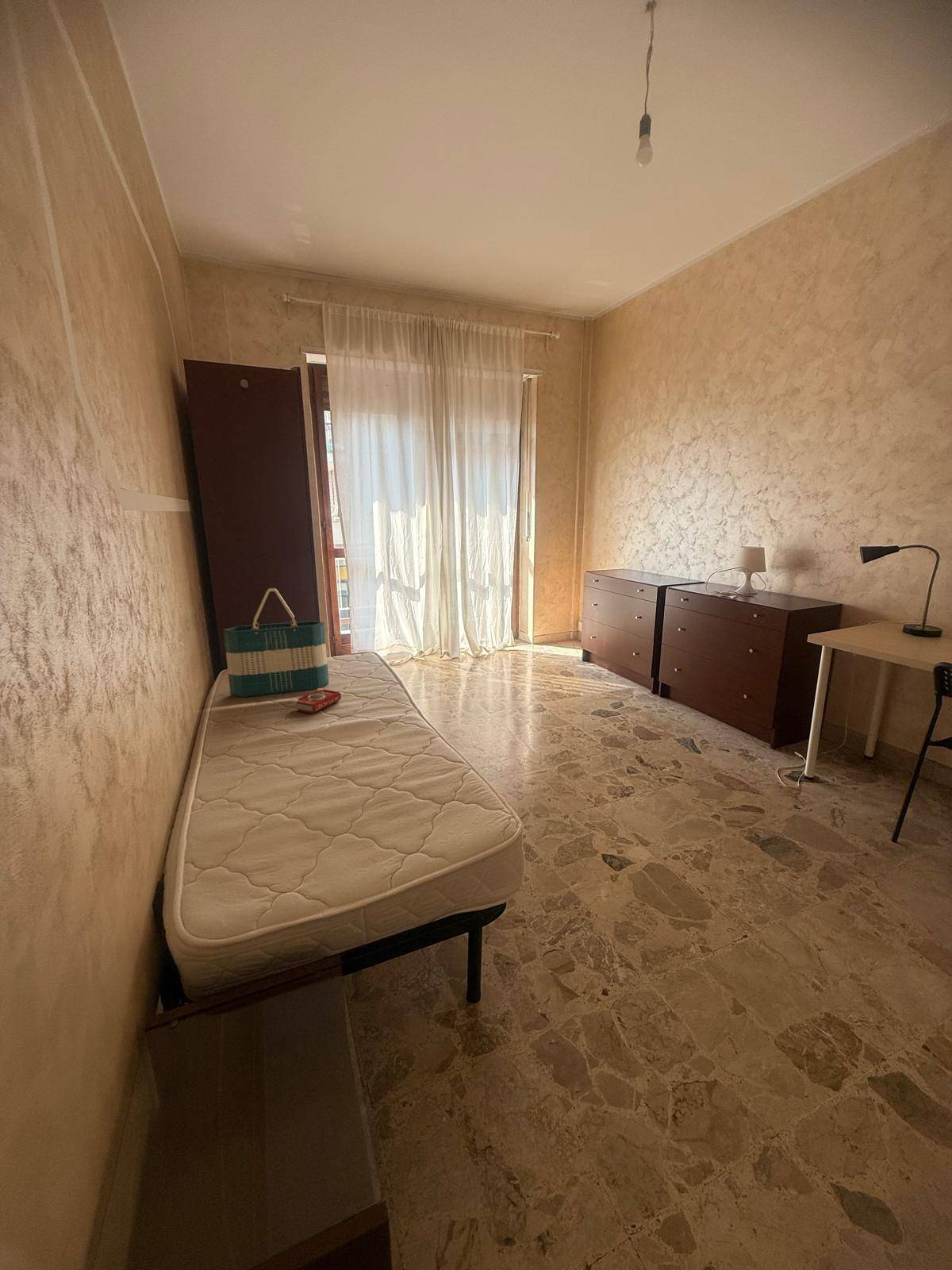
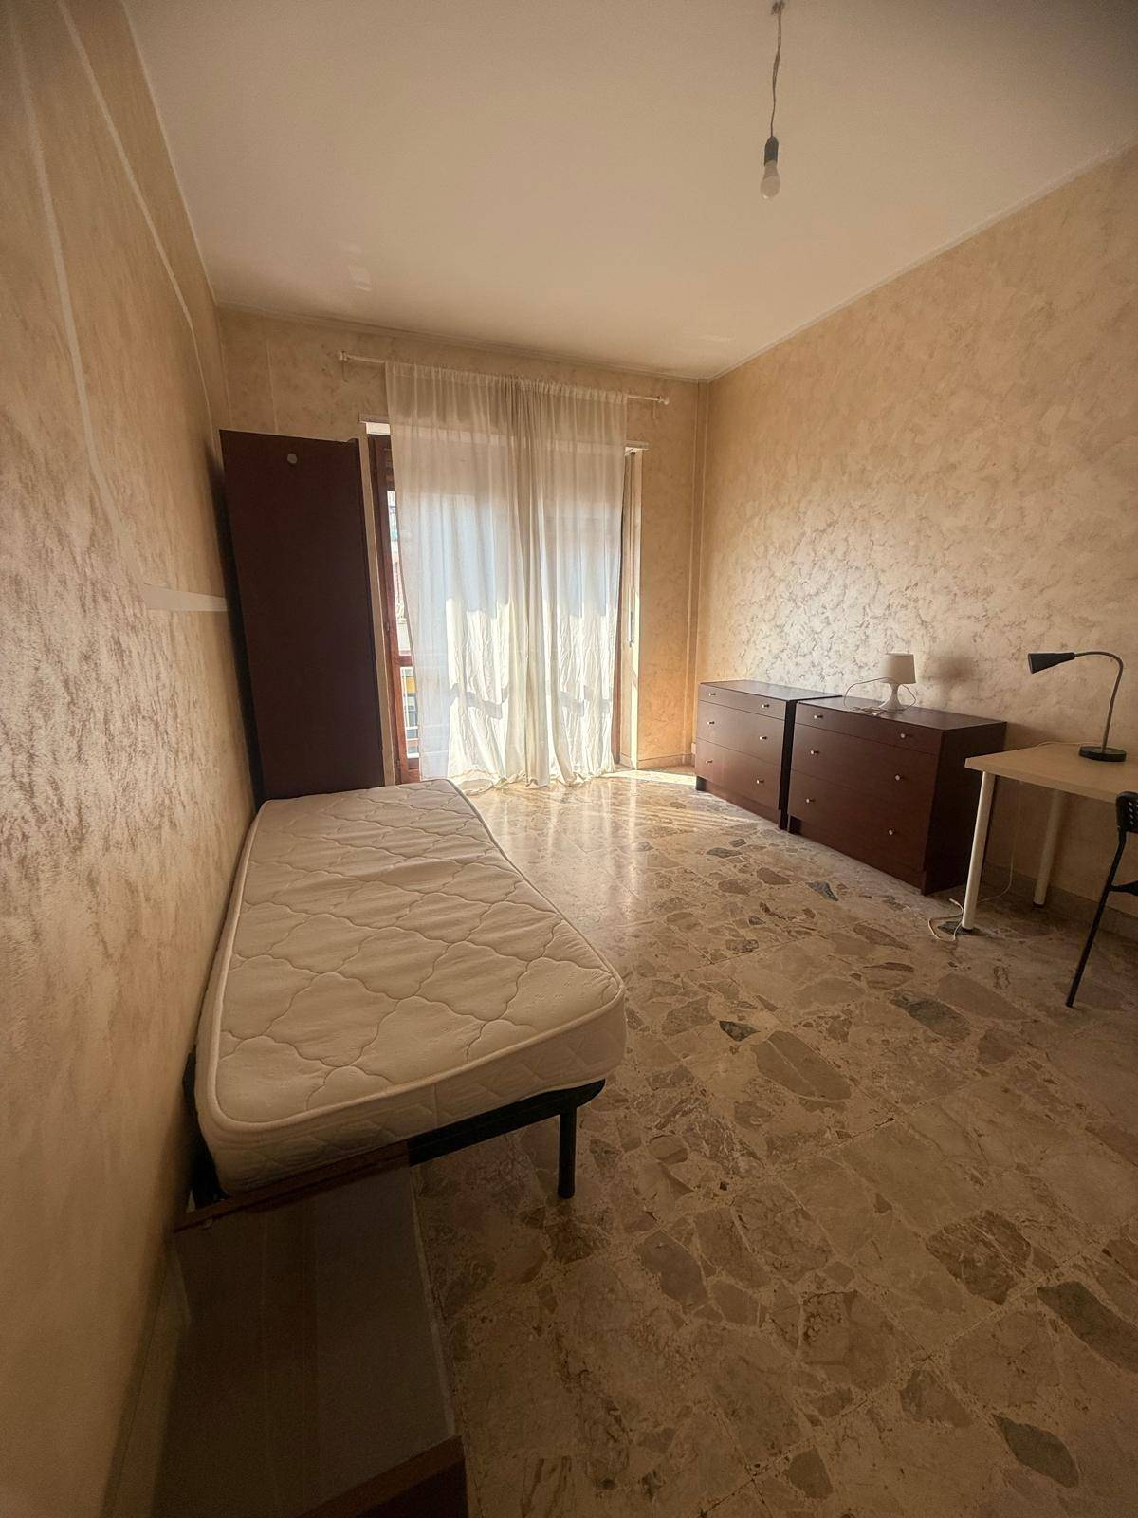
- tote bag (276, 640)
- book (318, 698)
